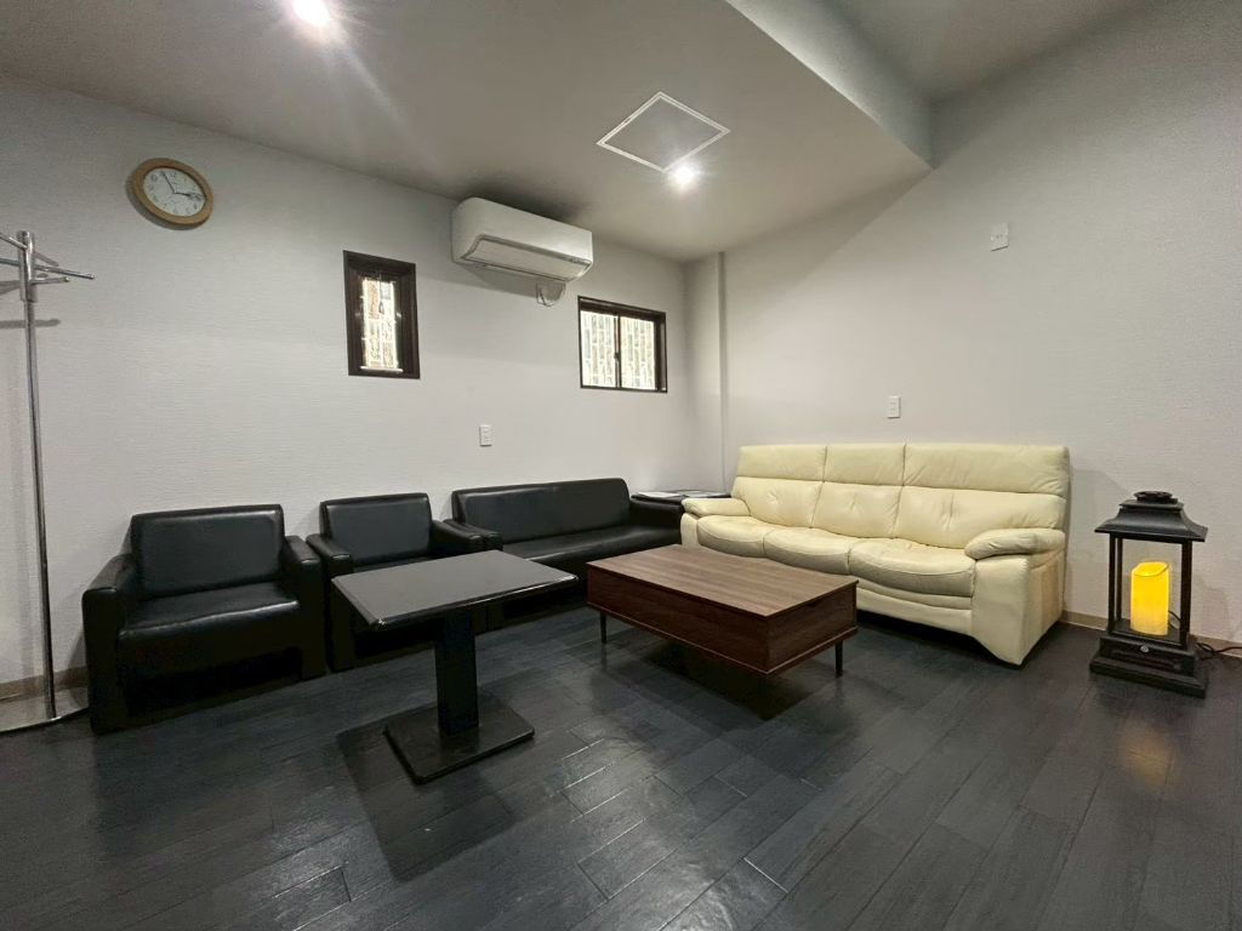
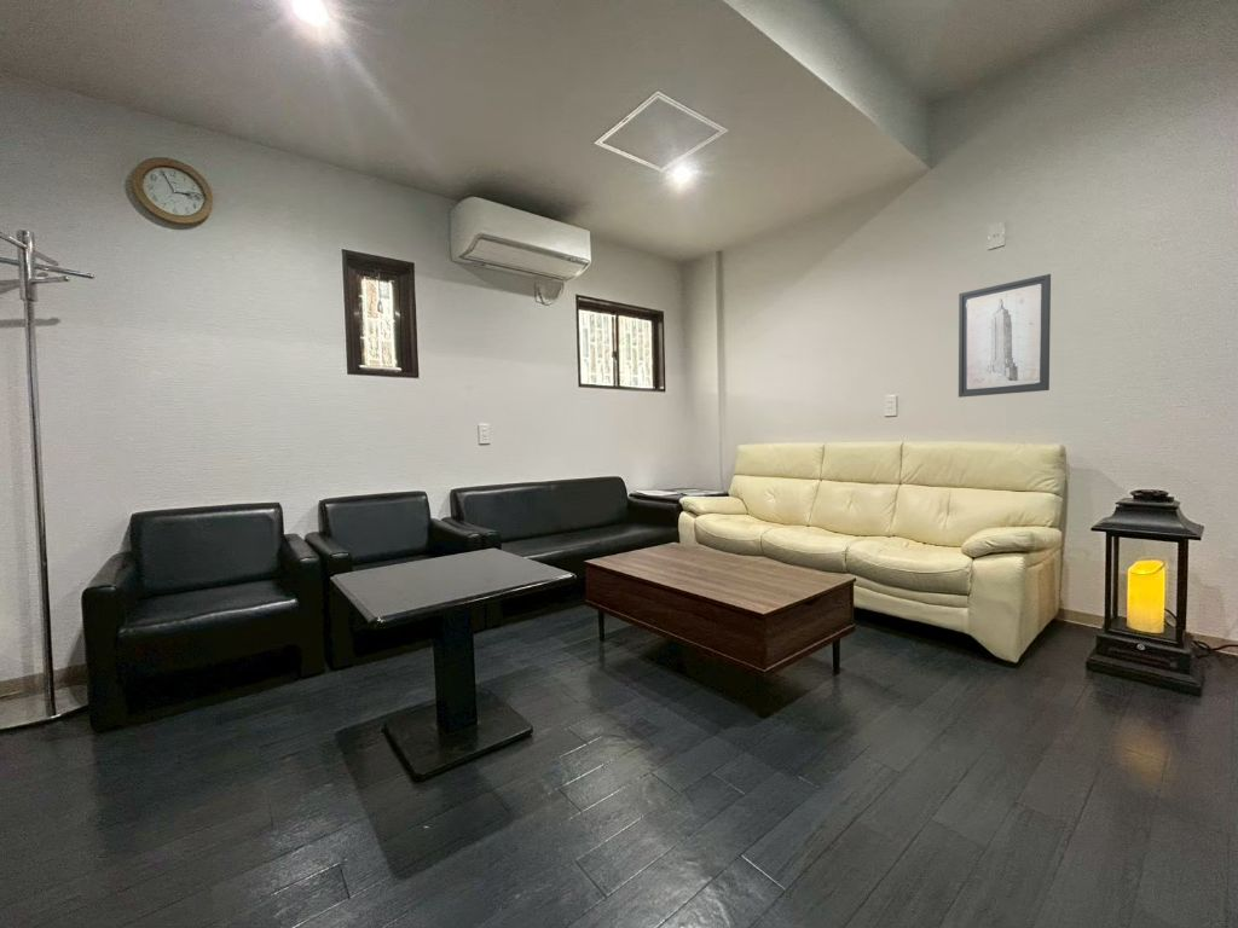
+ wall art (1001, 338)
